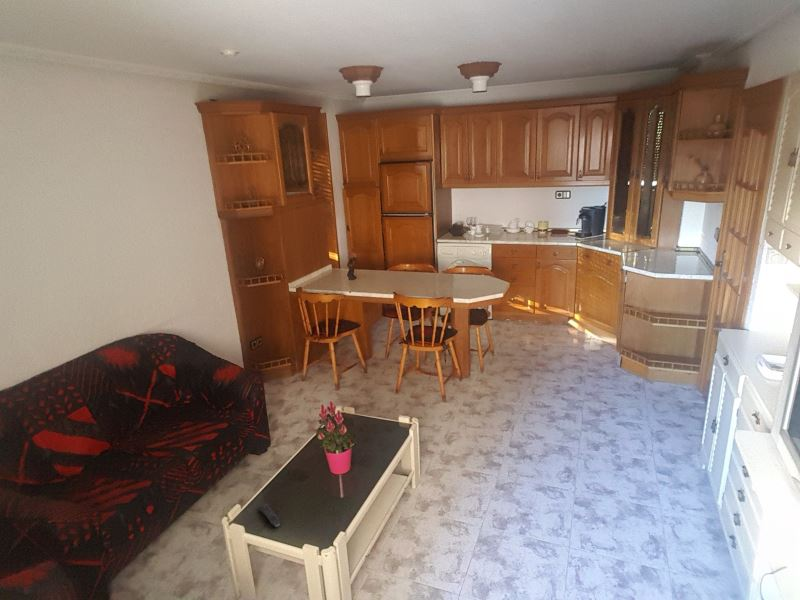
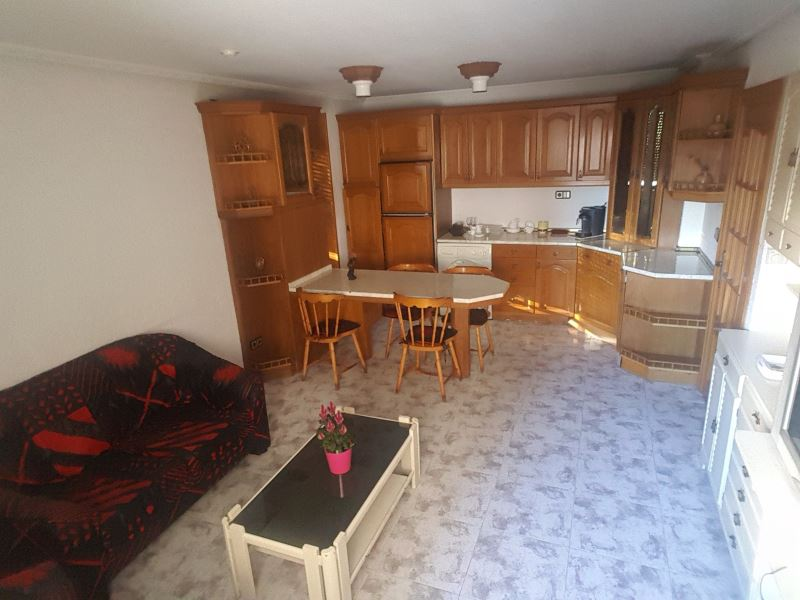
- remote control (270, 515)
